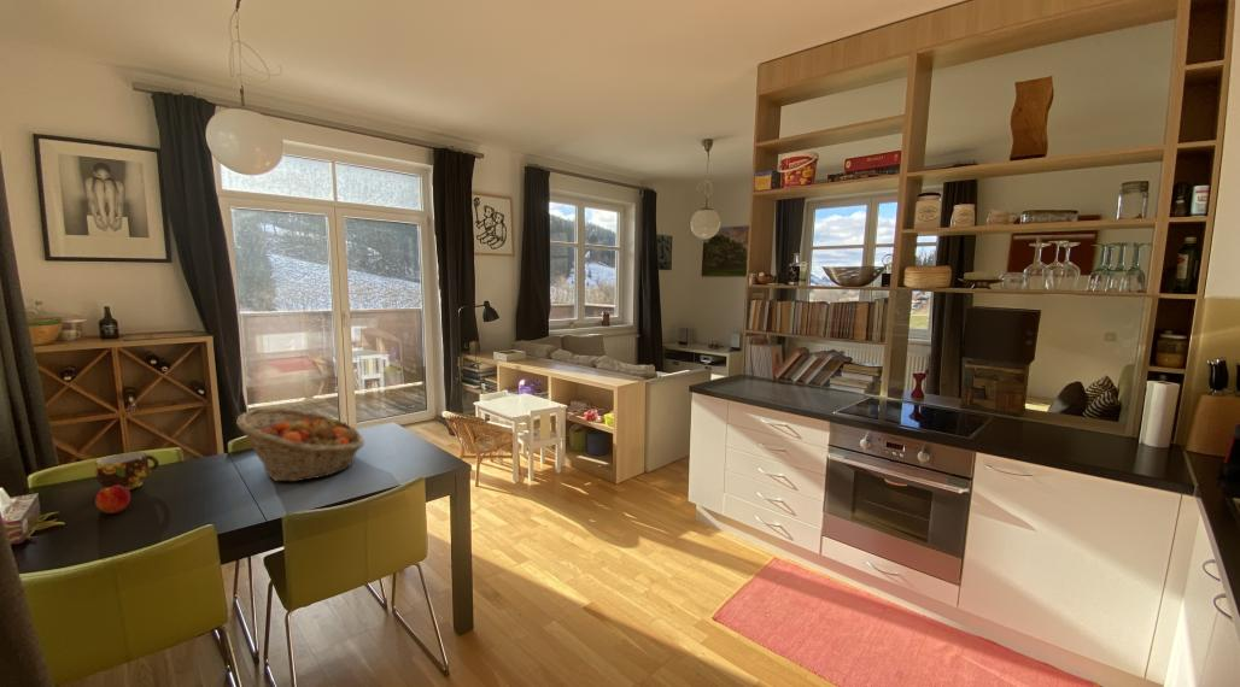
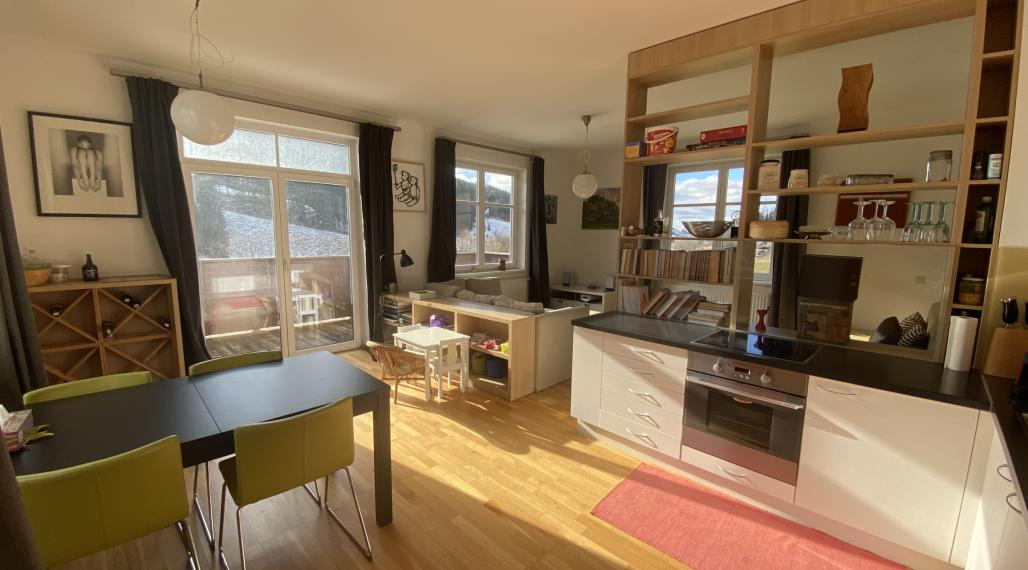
- fruit basket (304, 439)
- peach (113, 499)
- cup (125, 471)
